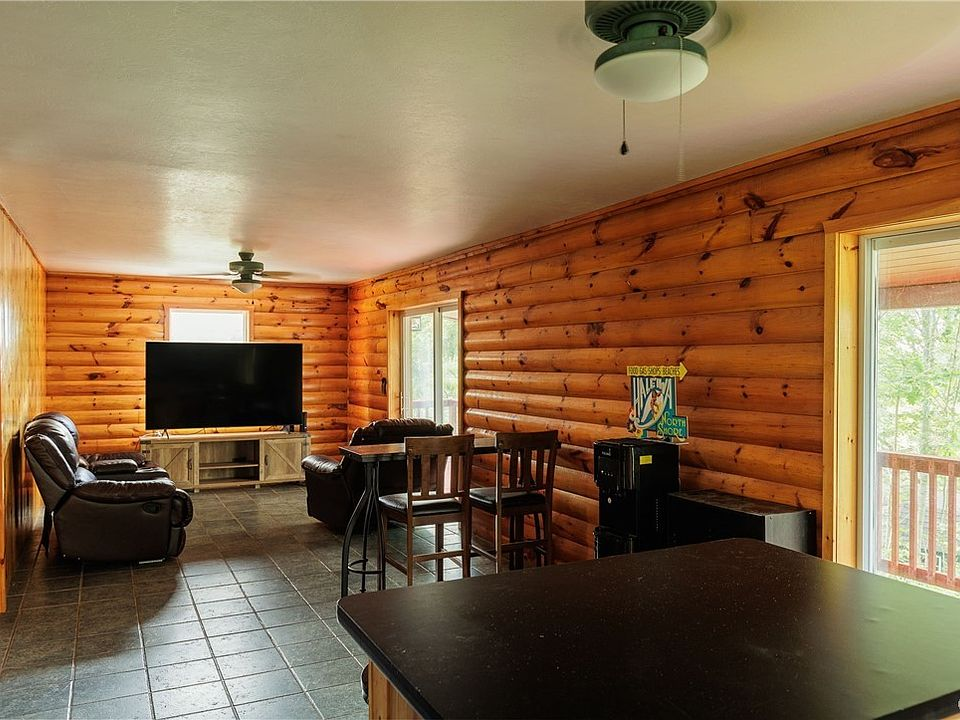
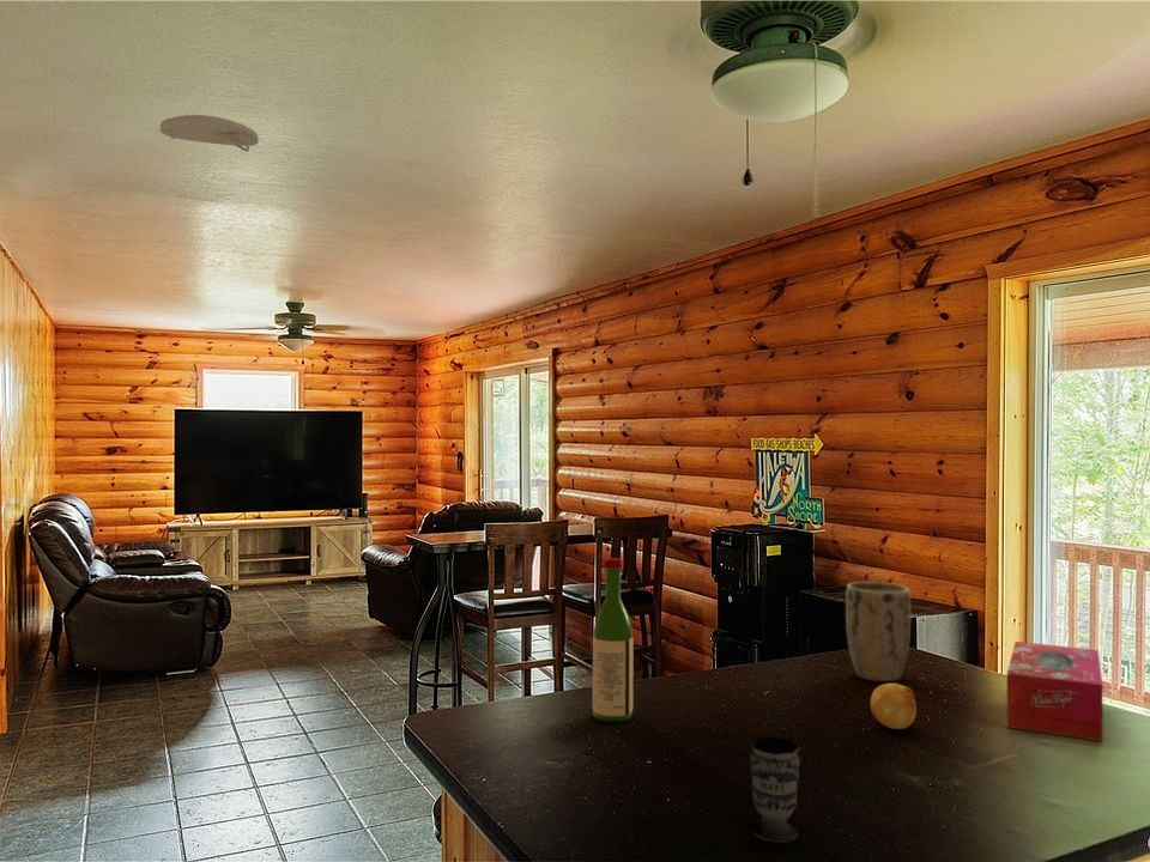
+ plant pot (877, 631)
+ smoke detector (210, 135)
+ wine bottle (612, 637)
+ tissue box (1054, 686)
+ fruit (892, 705)
+ cup (774, 788)
